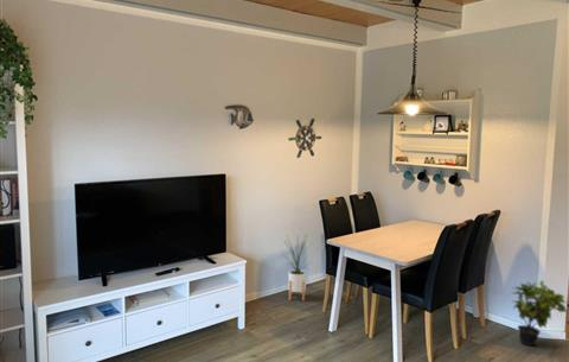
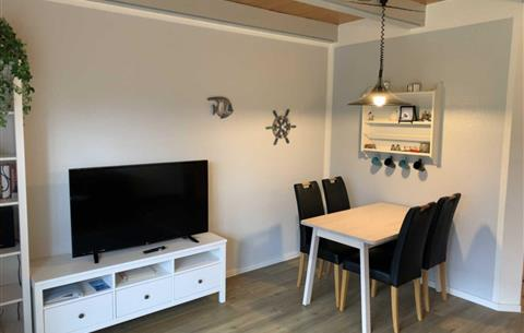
- potted plant (535, 312)
- house plant (296, 263)
